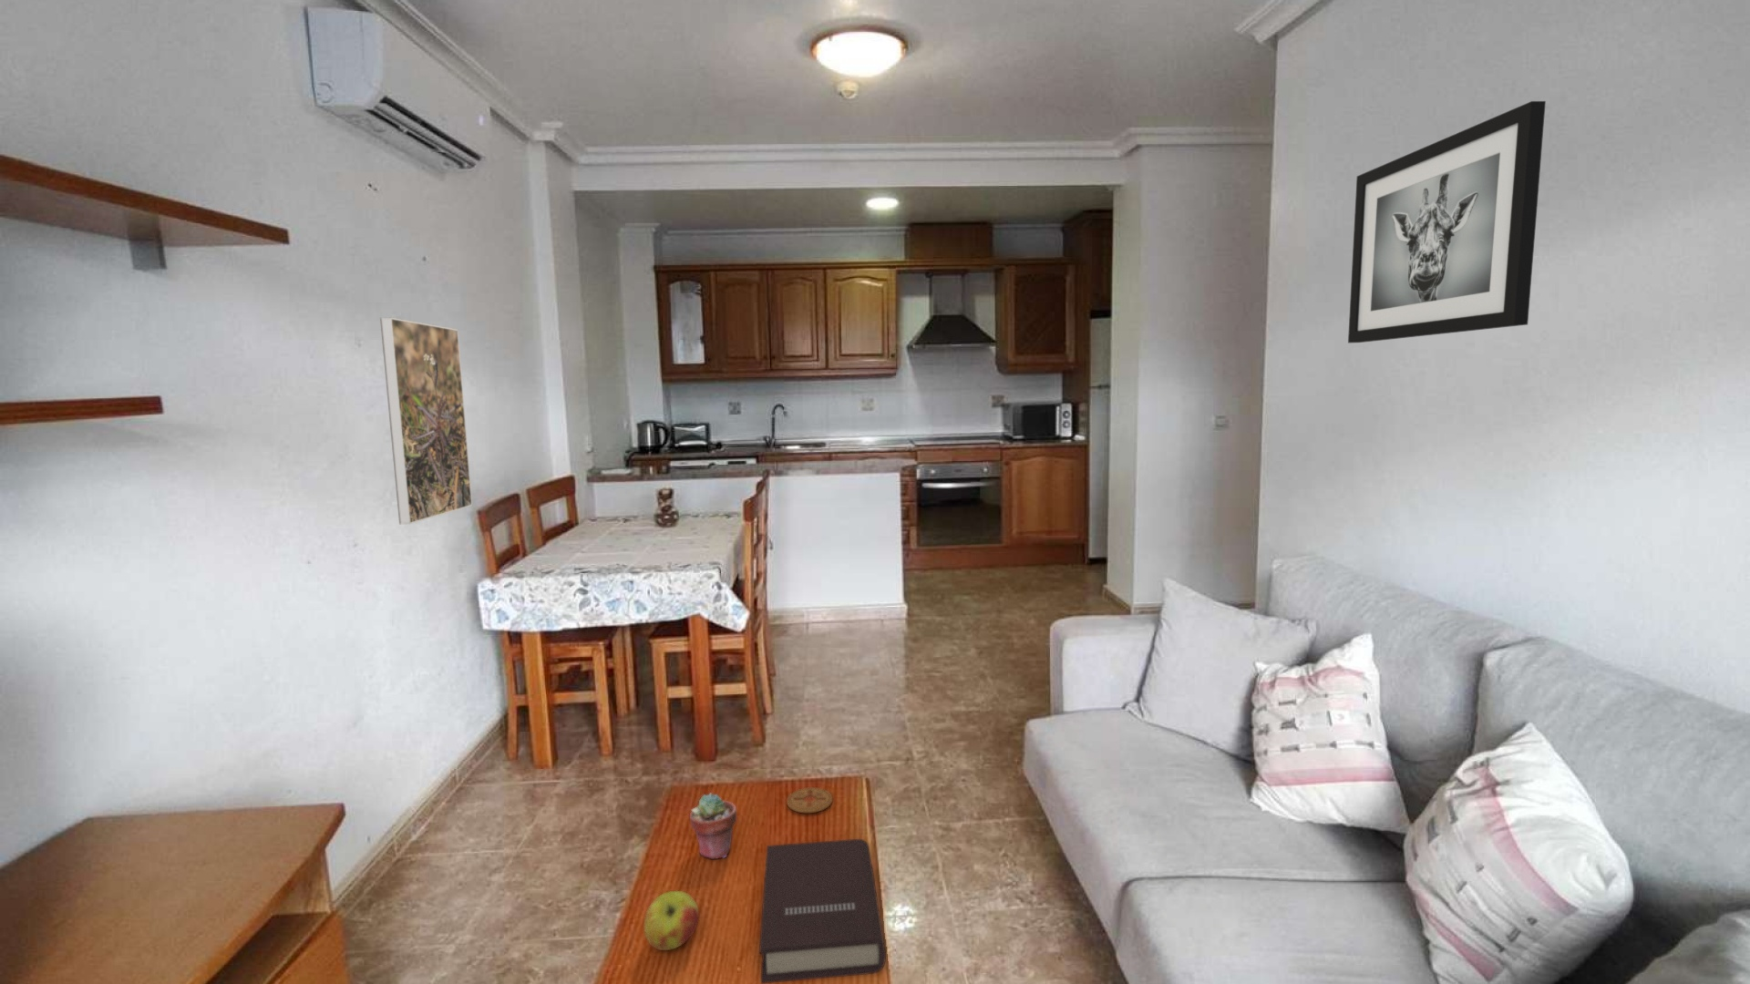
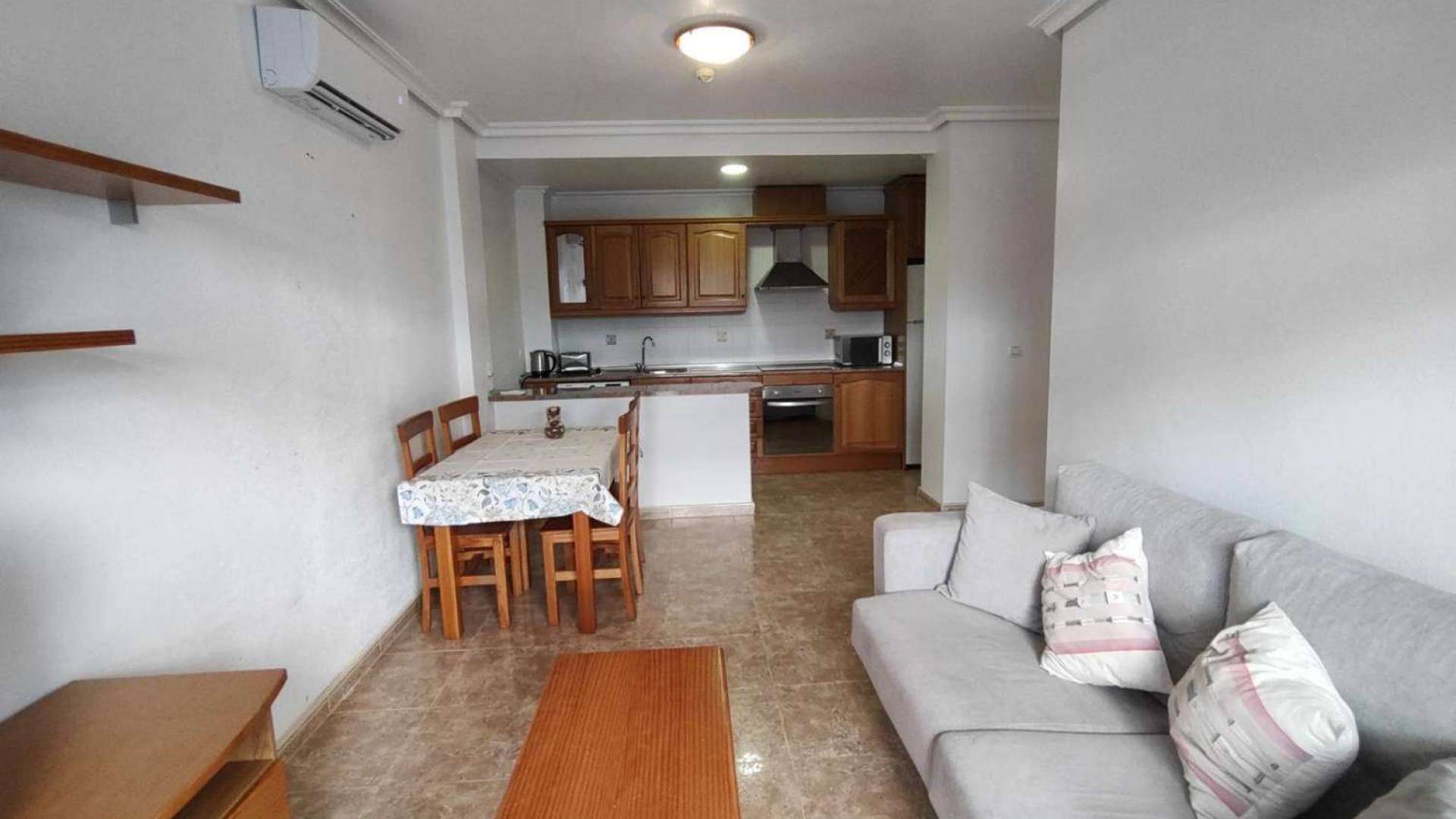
- book (820, 904)
- wall art (1431, 240)
- coaster (809, 799)
- apple (672, 919)
- potted succulent (713, 822)
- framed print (430, 421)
